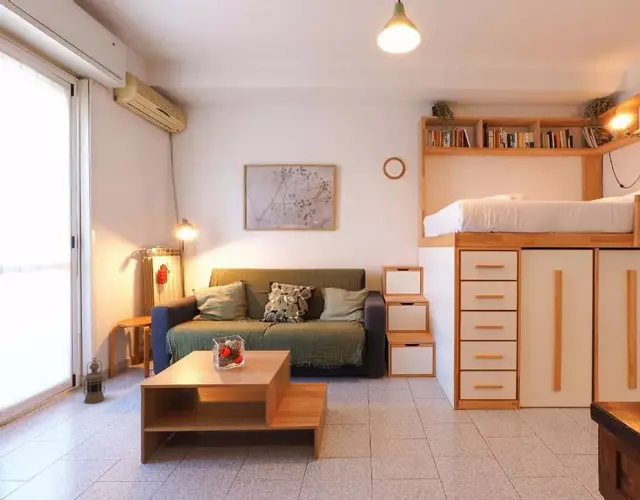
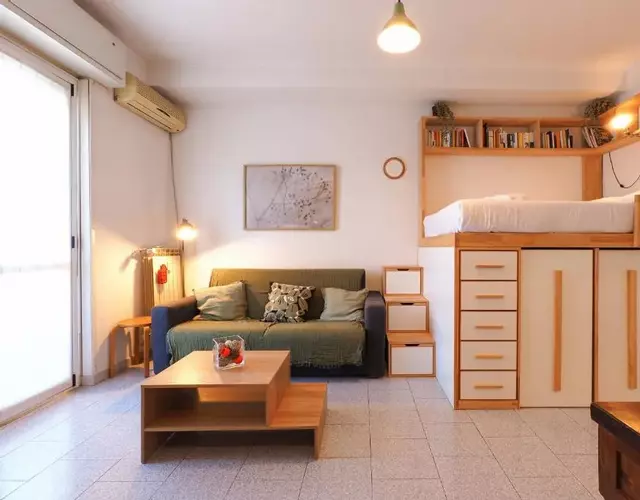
- lantern (94, 378)
